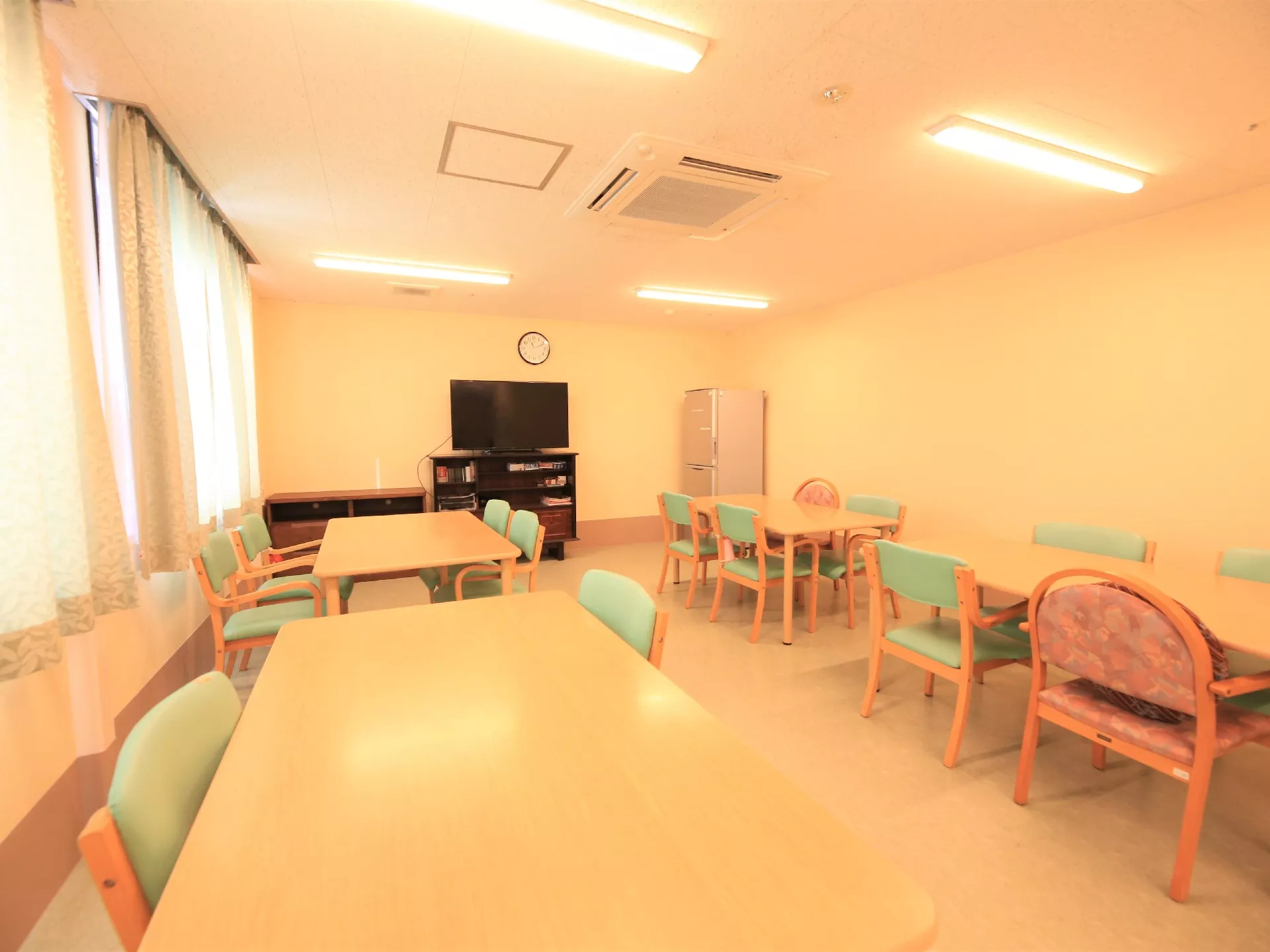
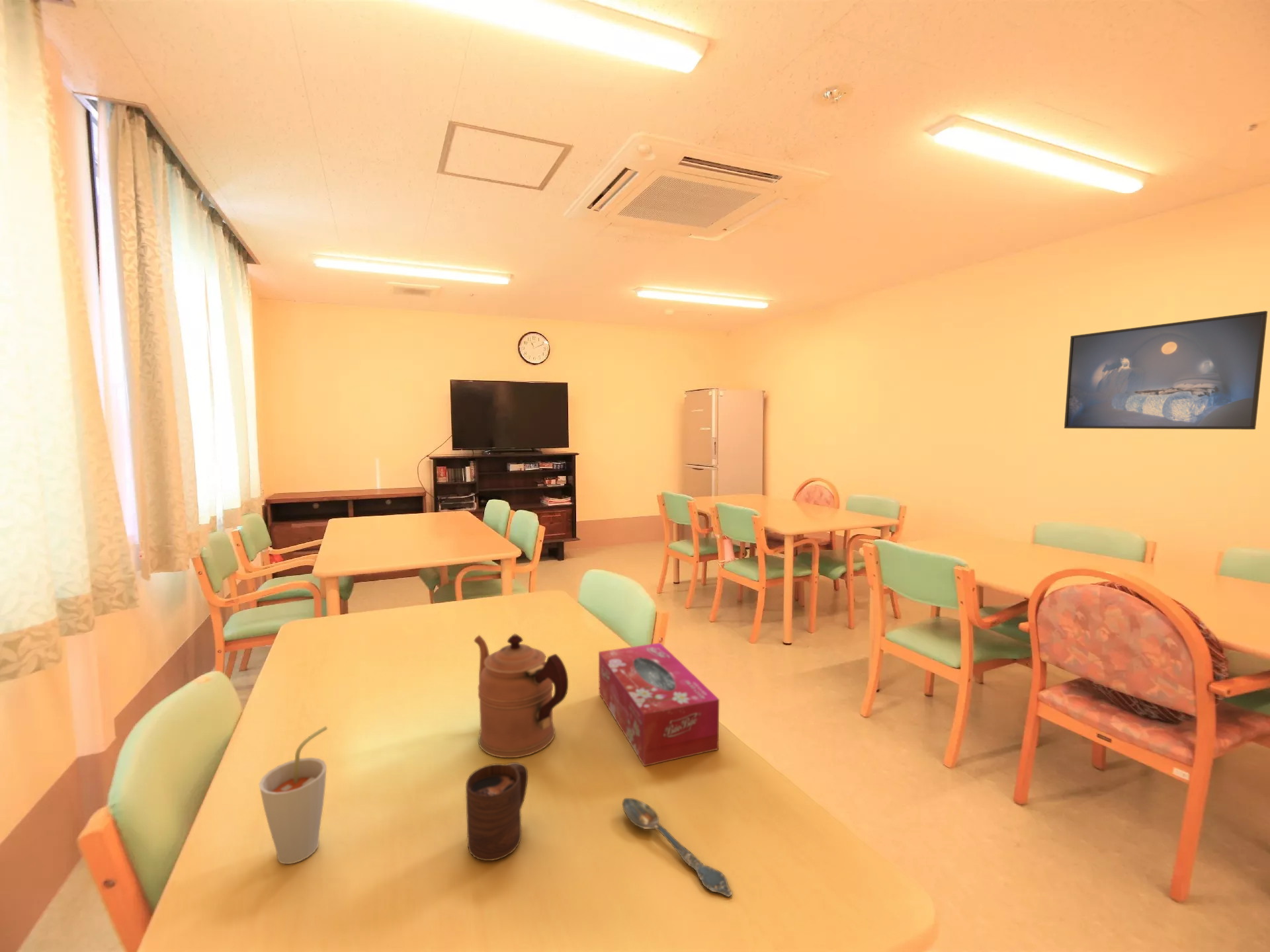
+ spoon (672, 842)
+ tissue box (653, 696)
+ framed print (1152, 377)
+ coffeepot (517, 686)
+ cup (497, 805)
+ cup (303, 795)
